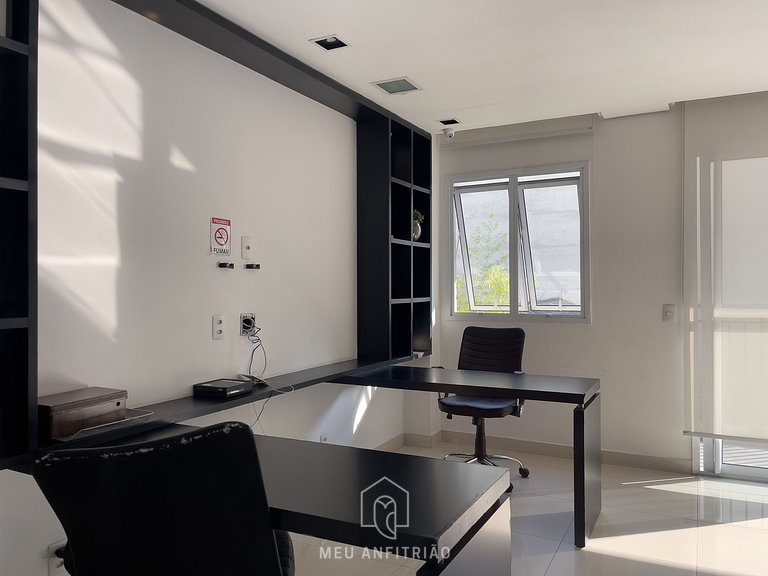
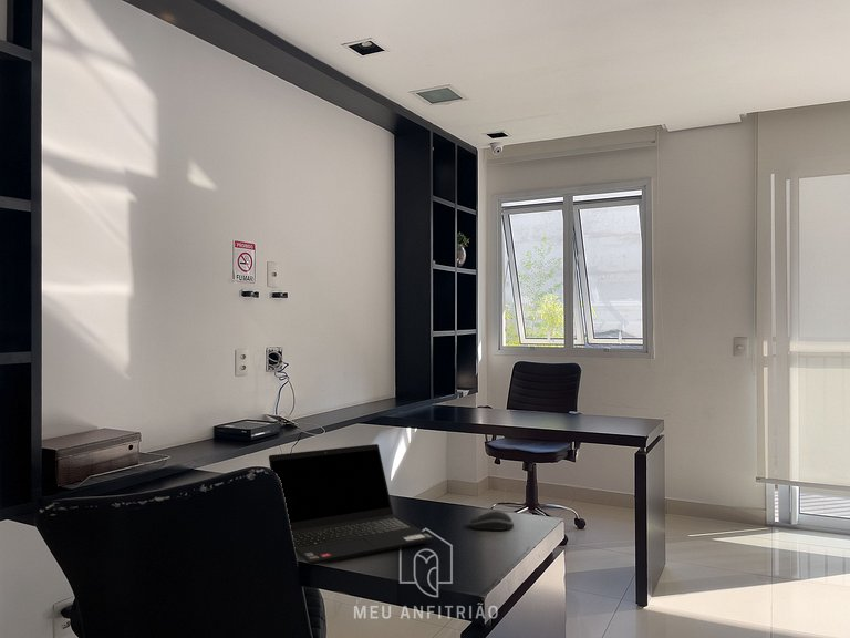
+ computer mouse (491, 519)
+ laptop computer (348, 497)
